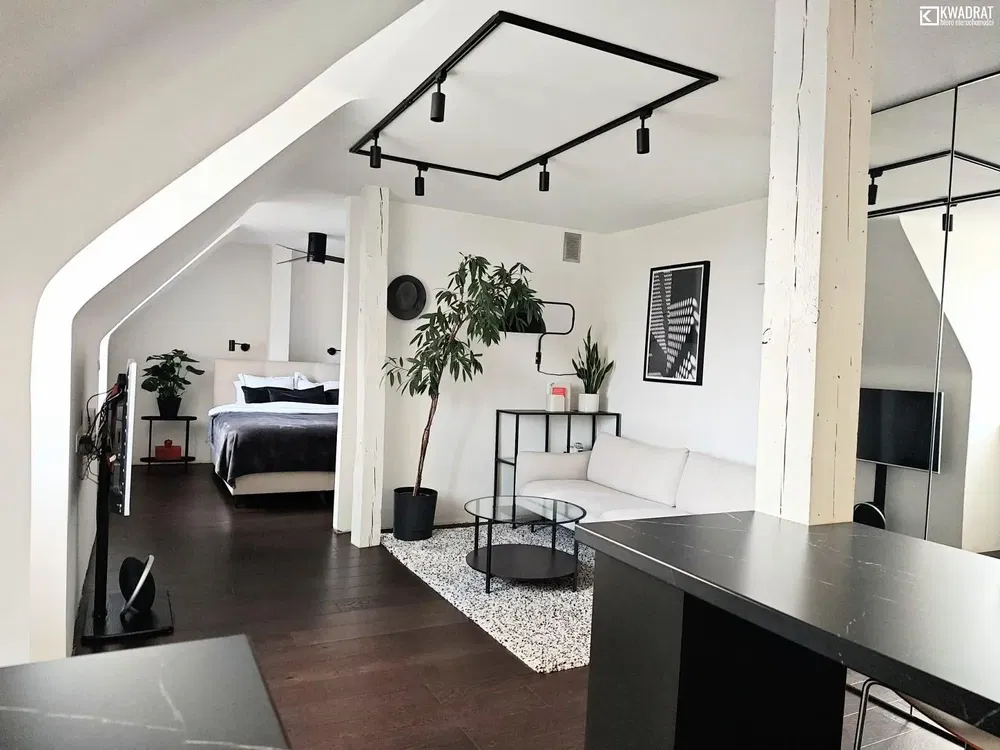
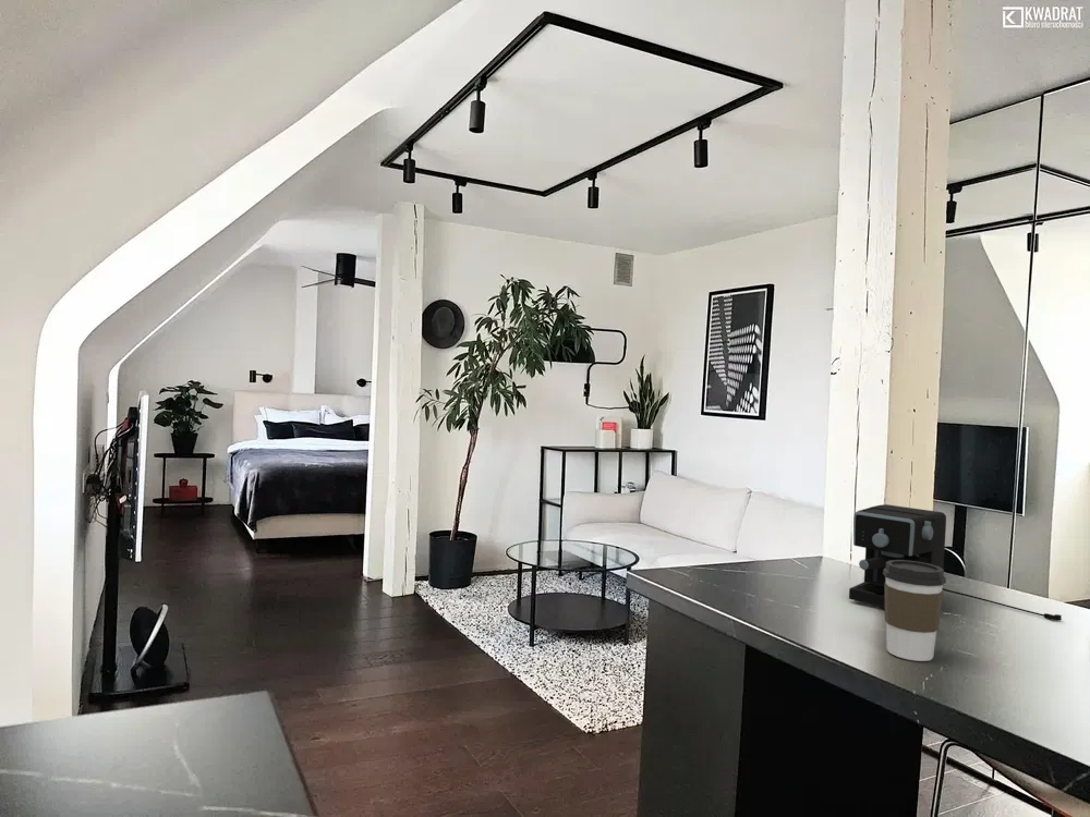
+ coffee maker (943, 563)
+ coffee cup (911, 609)
